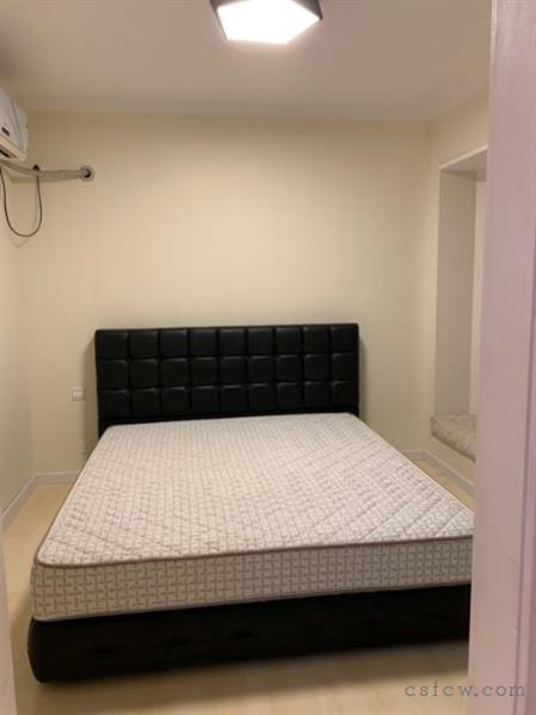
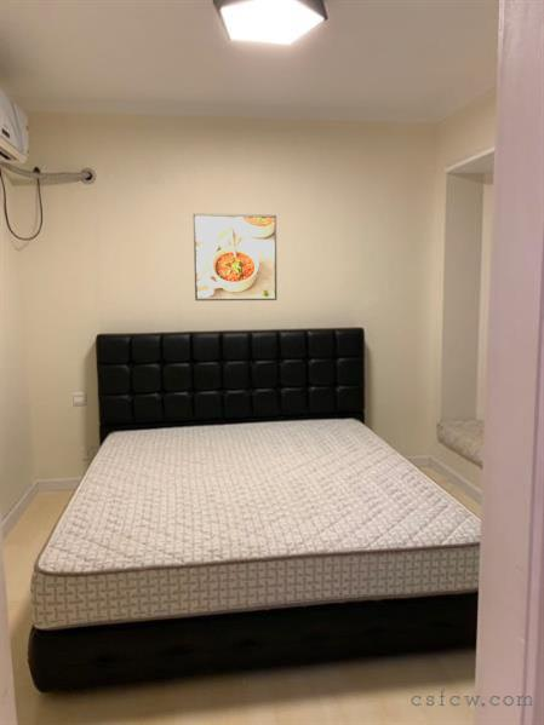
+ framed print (235, 258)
